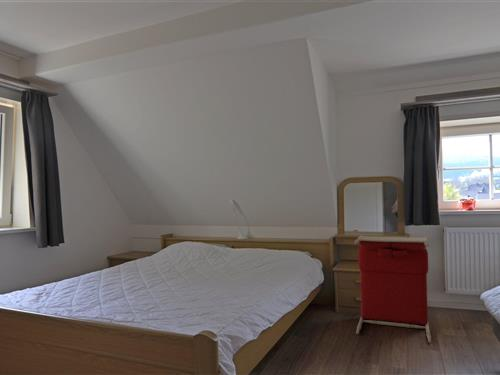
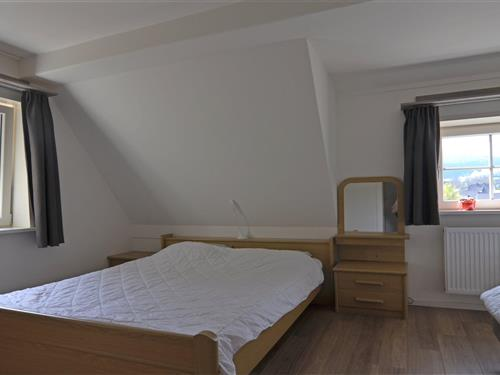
- lectern (392, 284)
